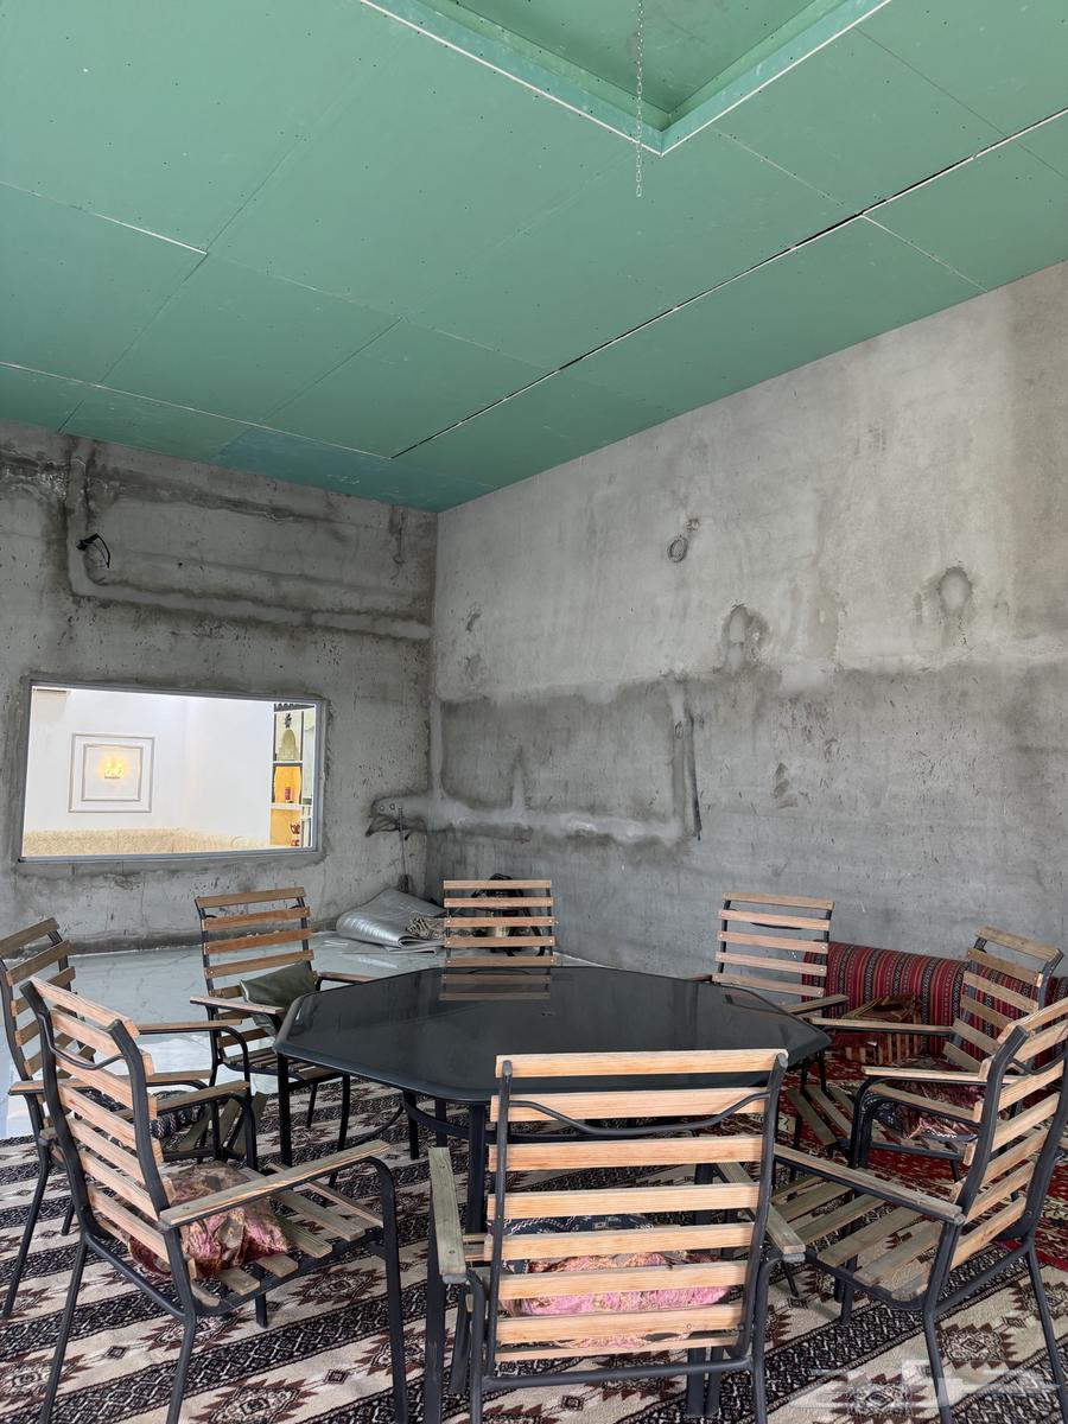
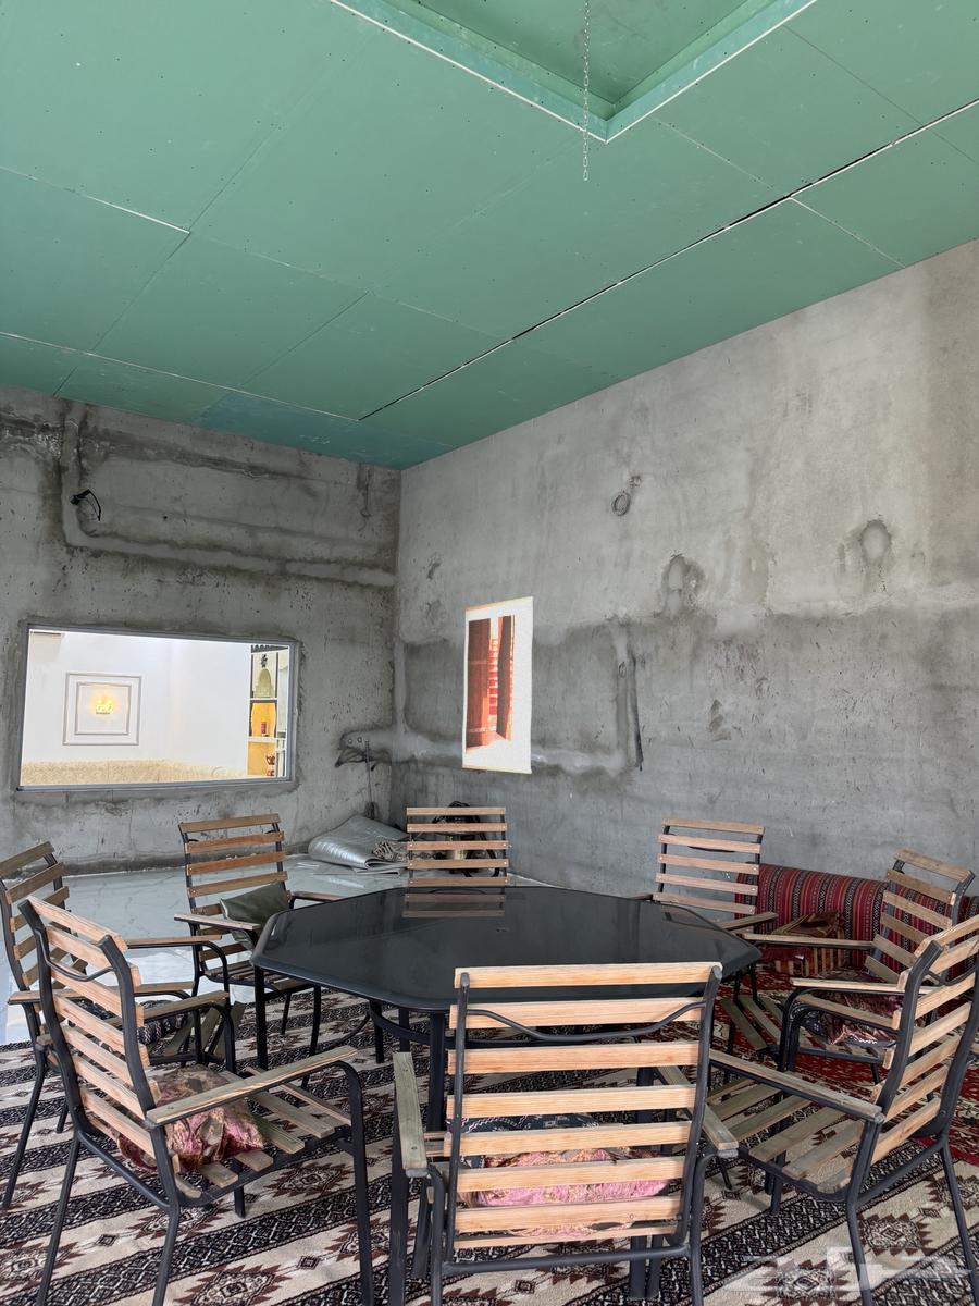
+ wall art (495, 686)
